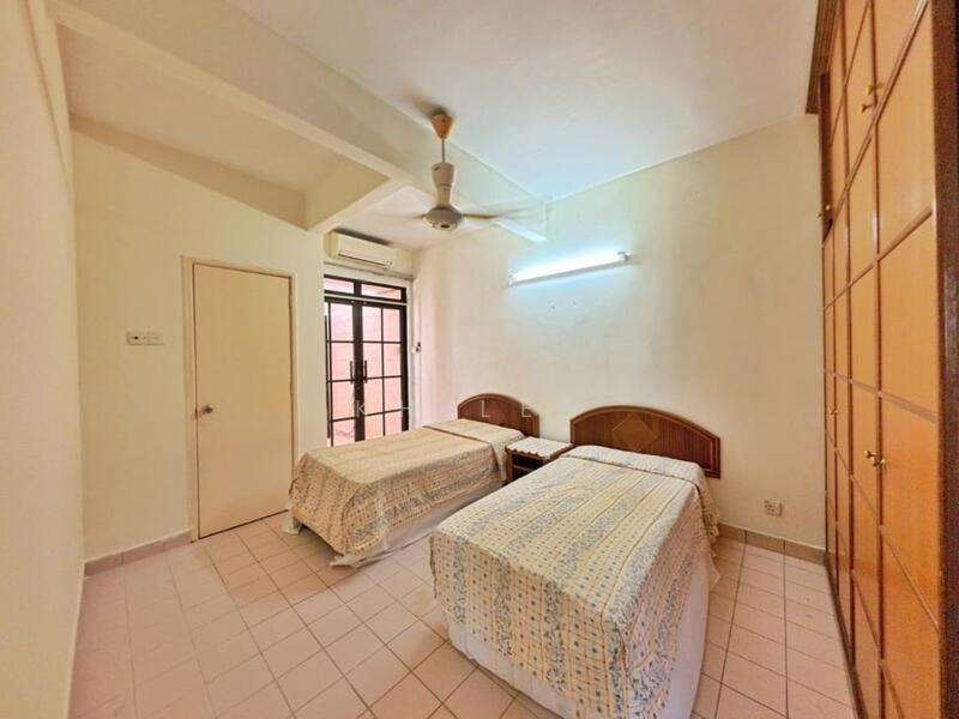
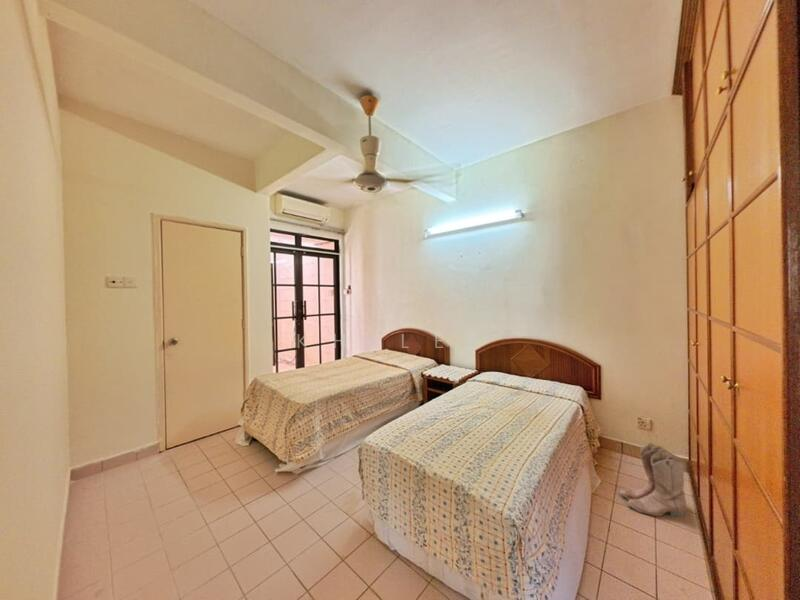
+ boots (650, 476)
